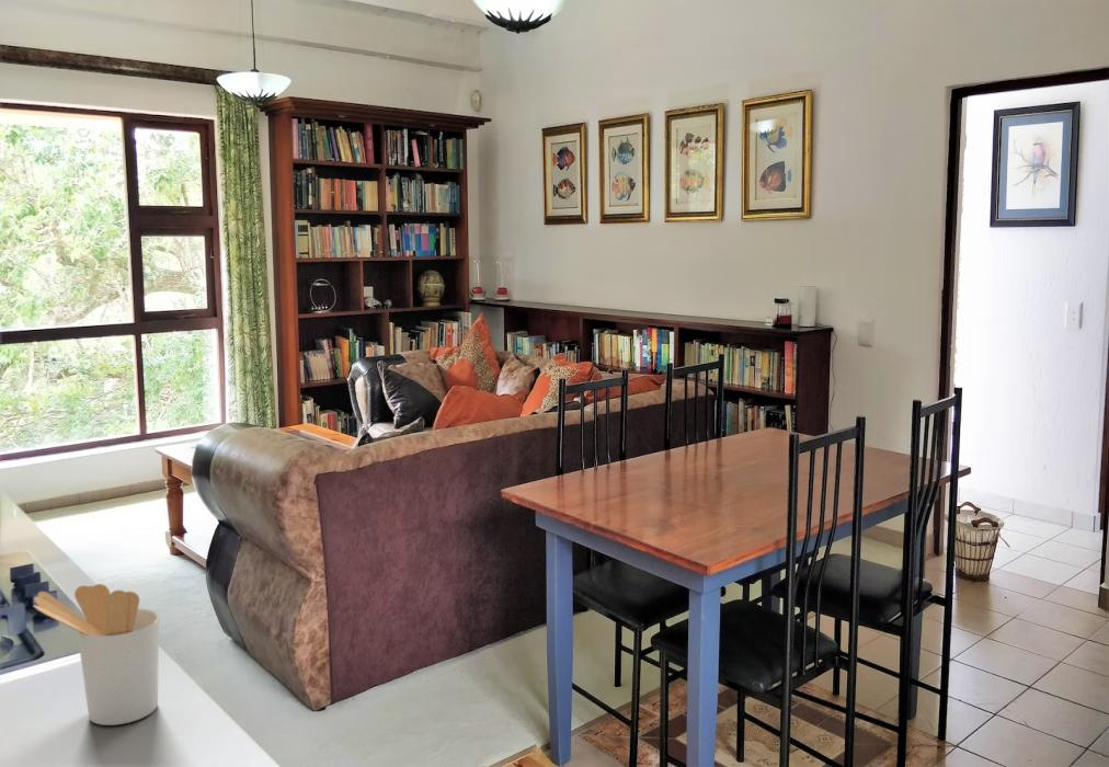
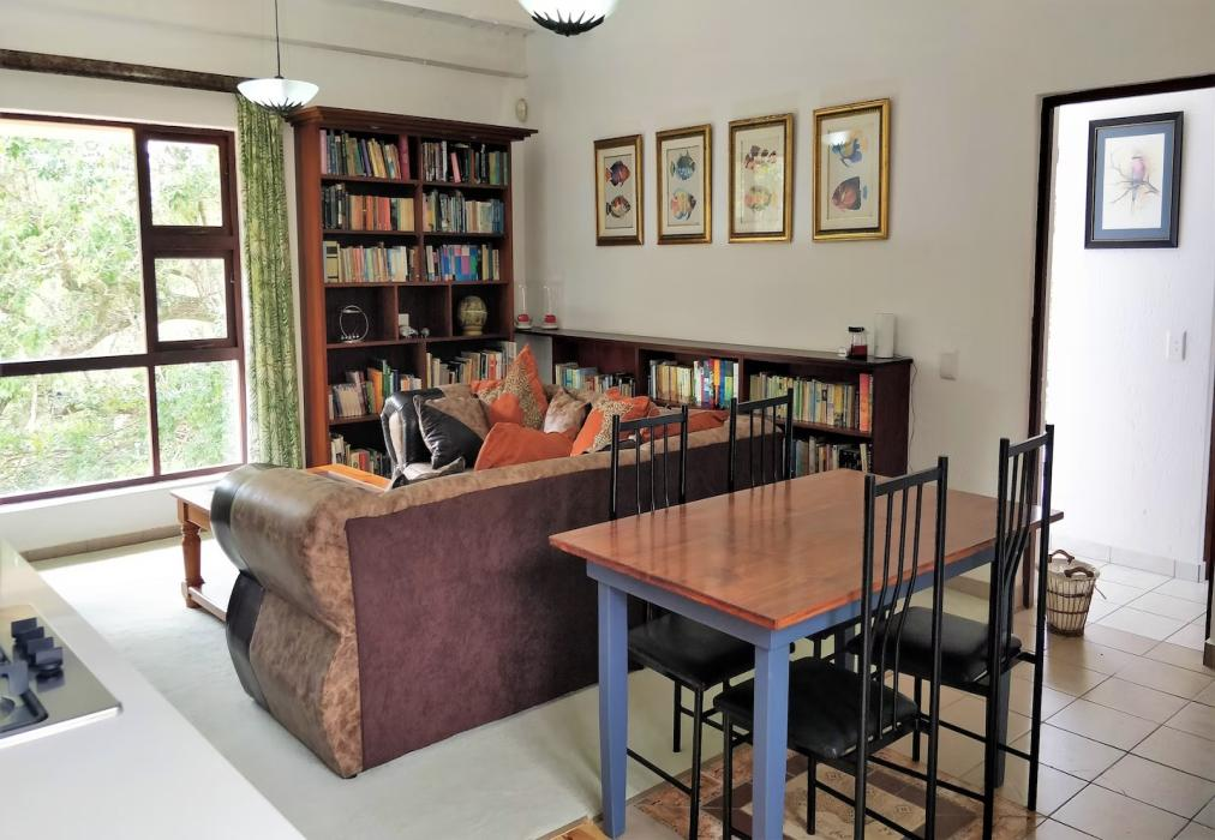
- utensil holder (98, 650)
